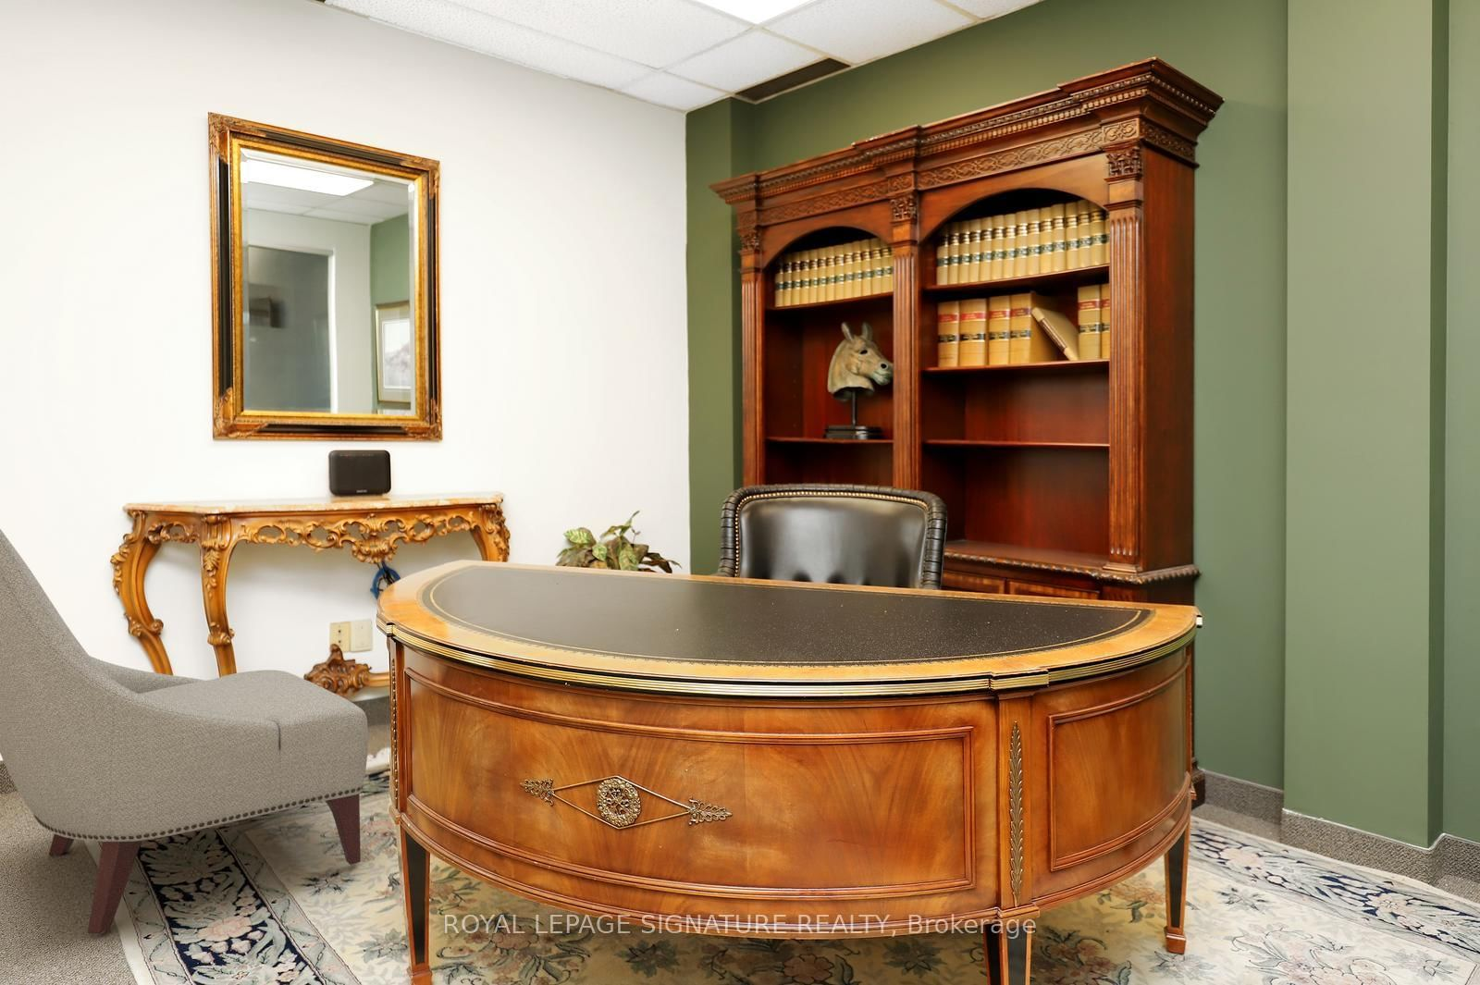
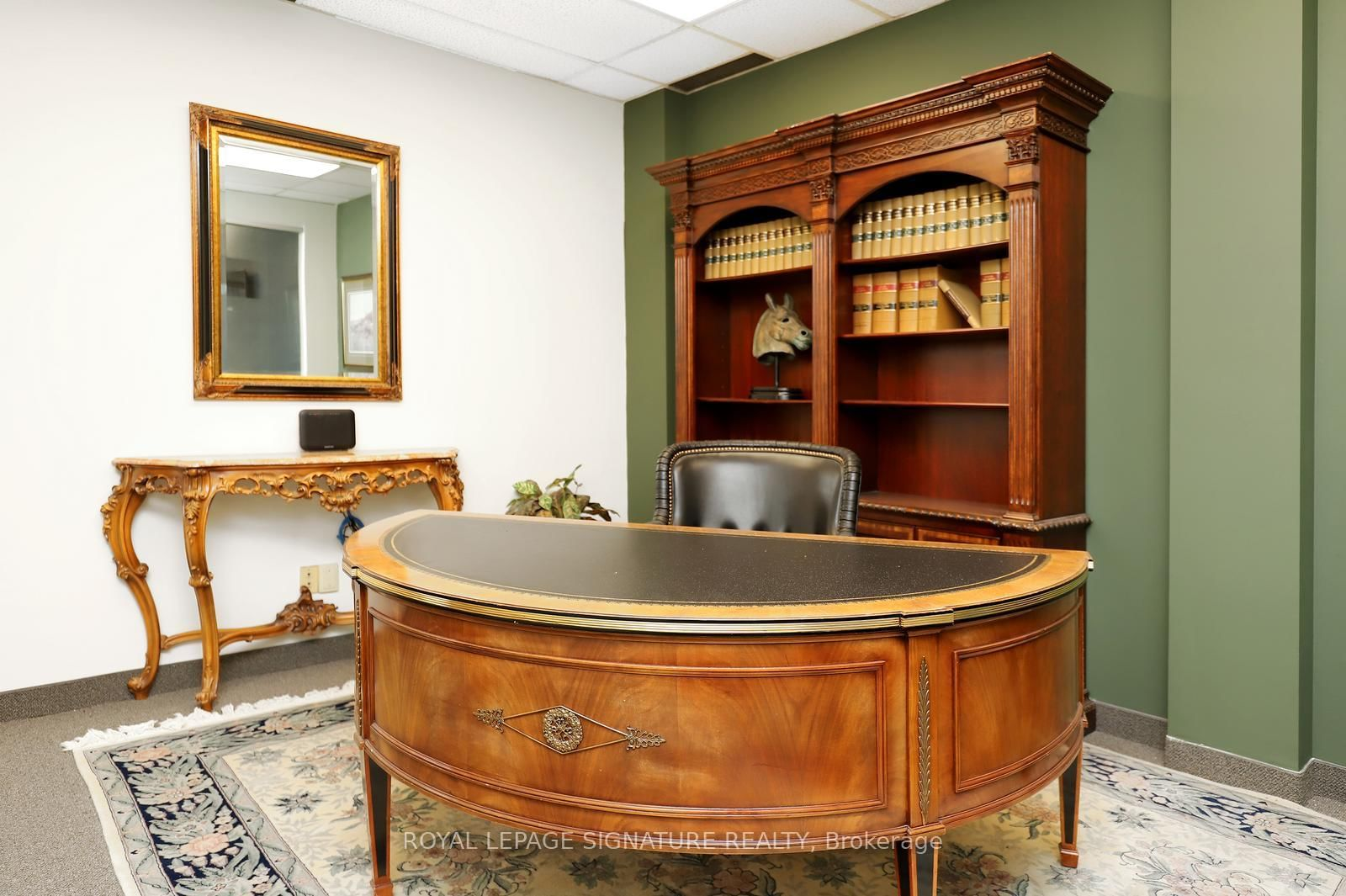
- chair (153, 691)
